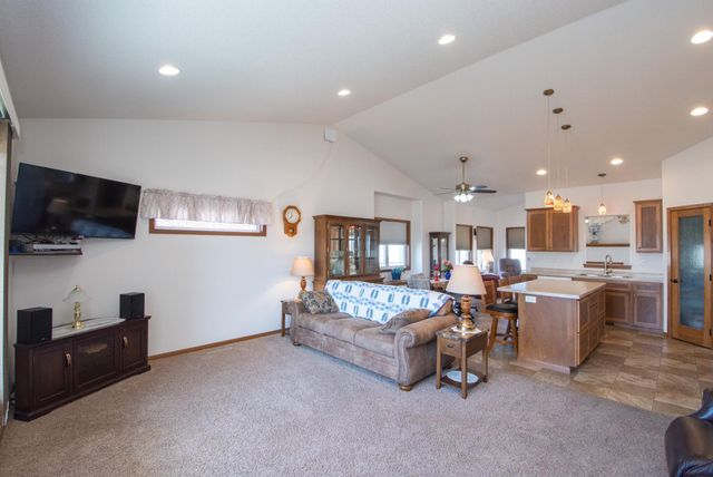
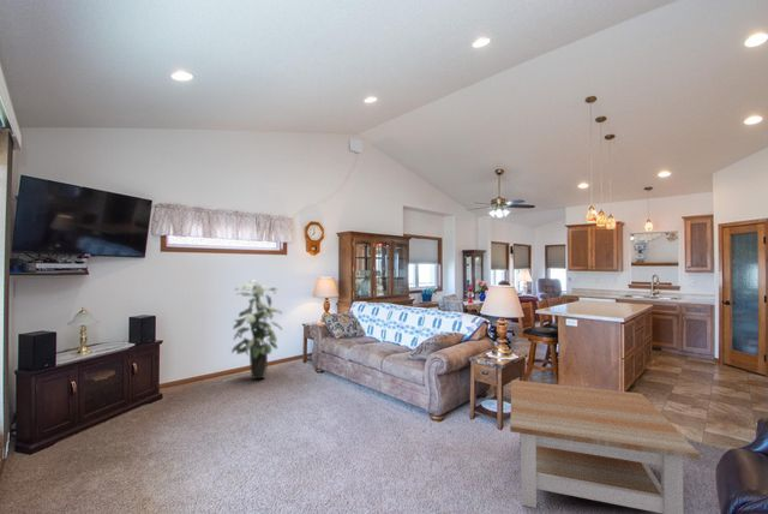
+ indoor plant (256, 328)
+ coffee table (583, 443)
